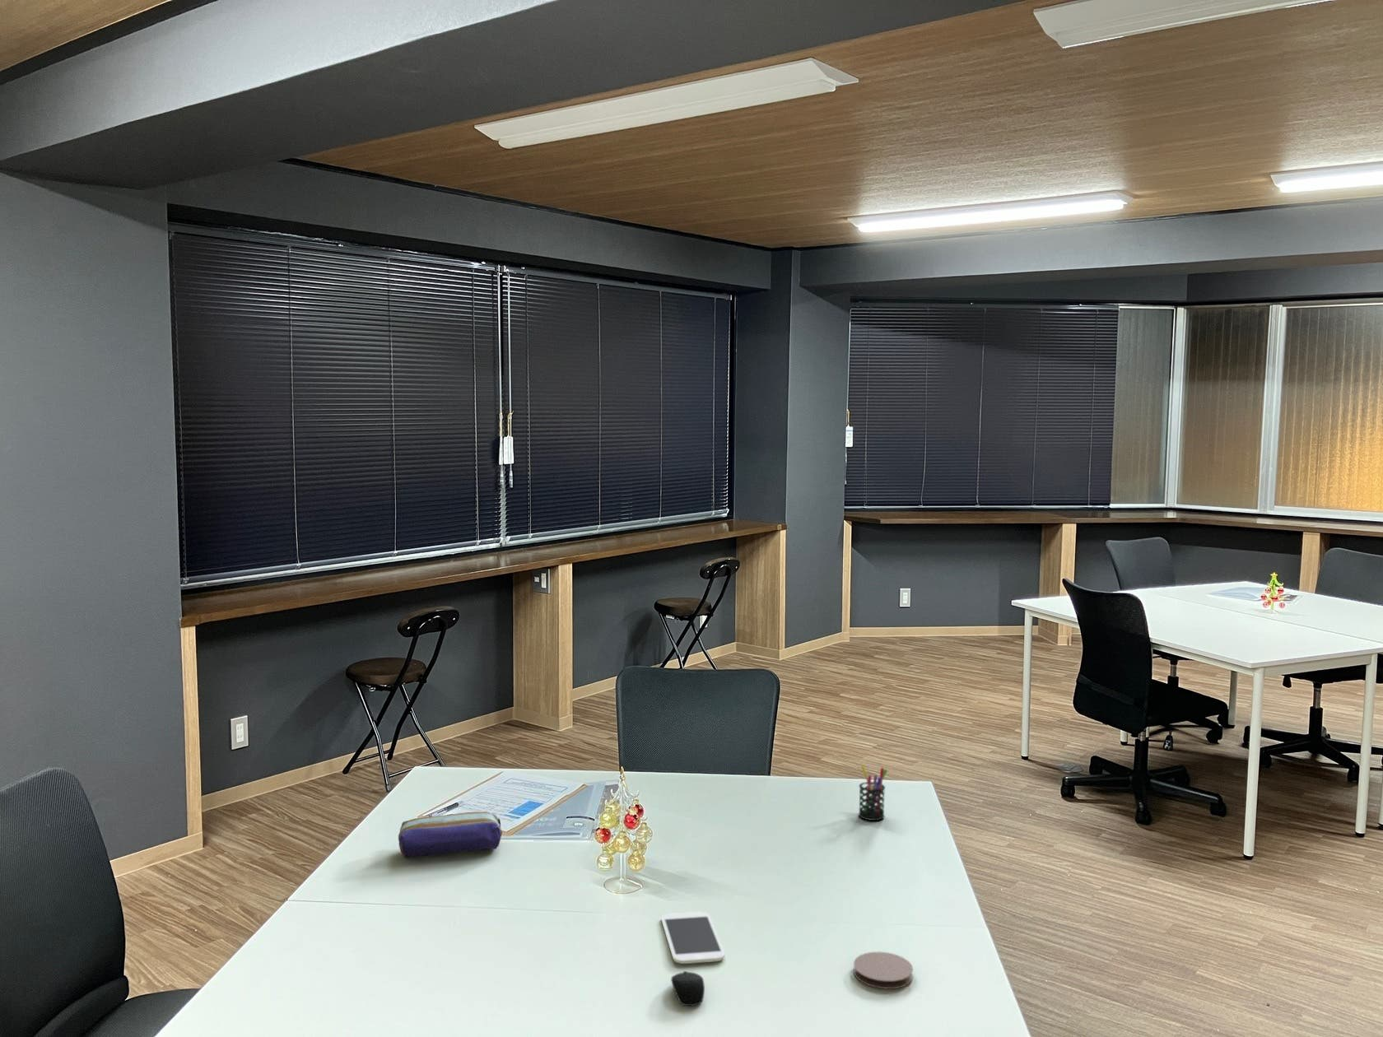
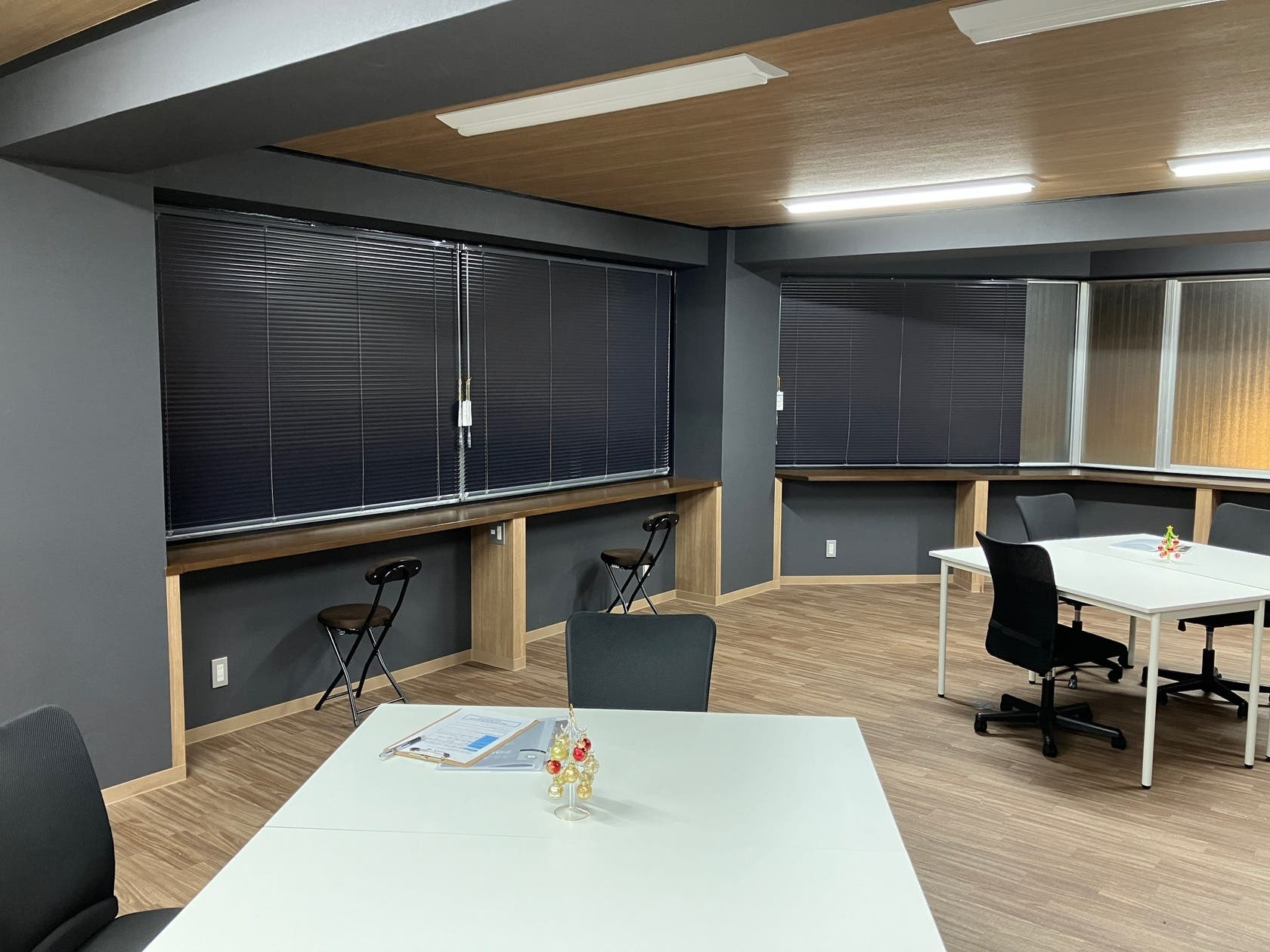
- computer mouse (687, 984)
- coaster (882, 969)
- pencil case (451, 833)
- smartphone (692, 936)
- pen holder (876, 790)
